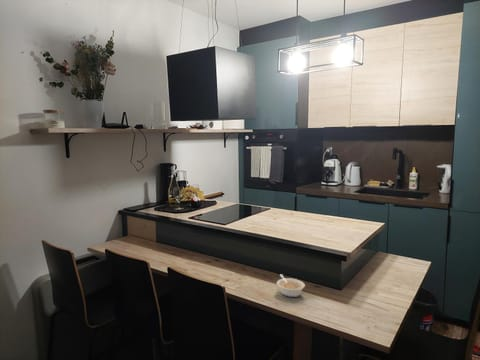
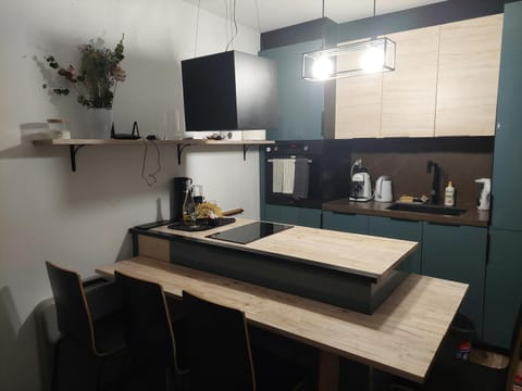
- legume (289, 287)
